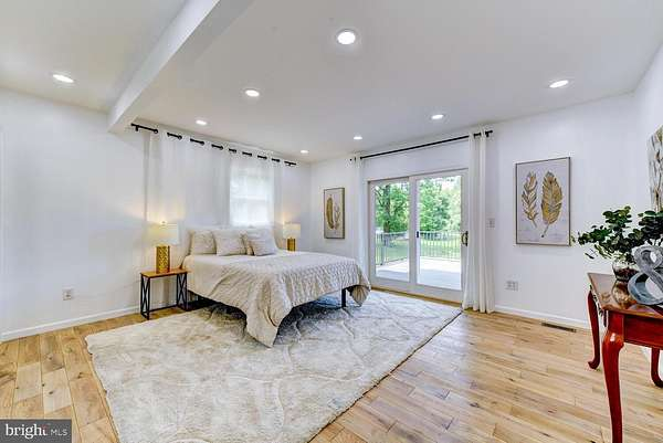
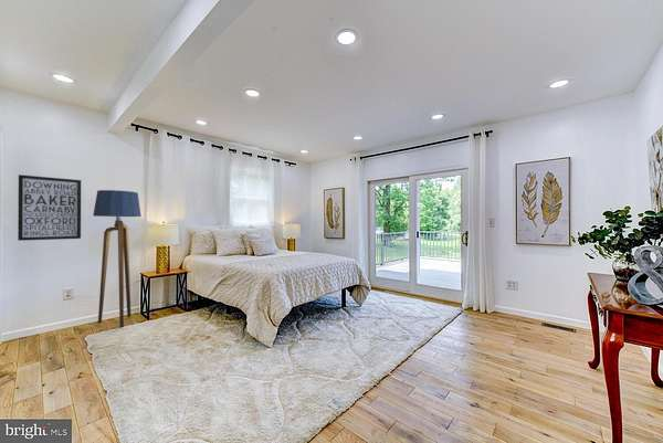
+ floor lamp (118, 256)
+ wall art (51, 208)
